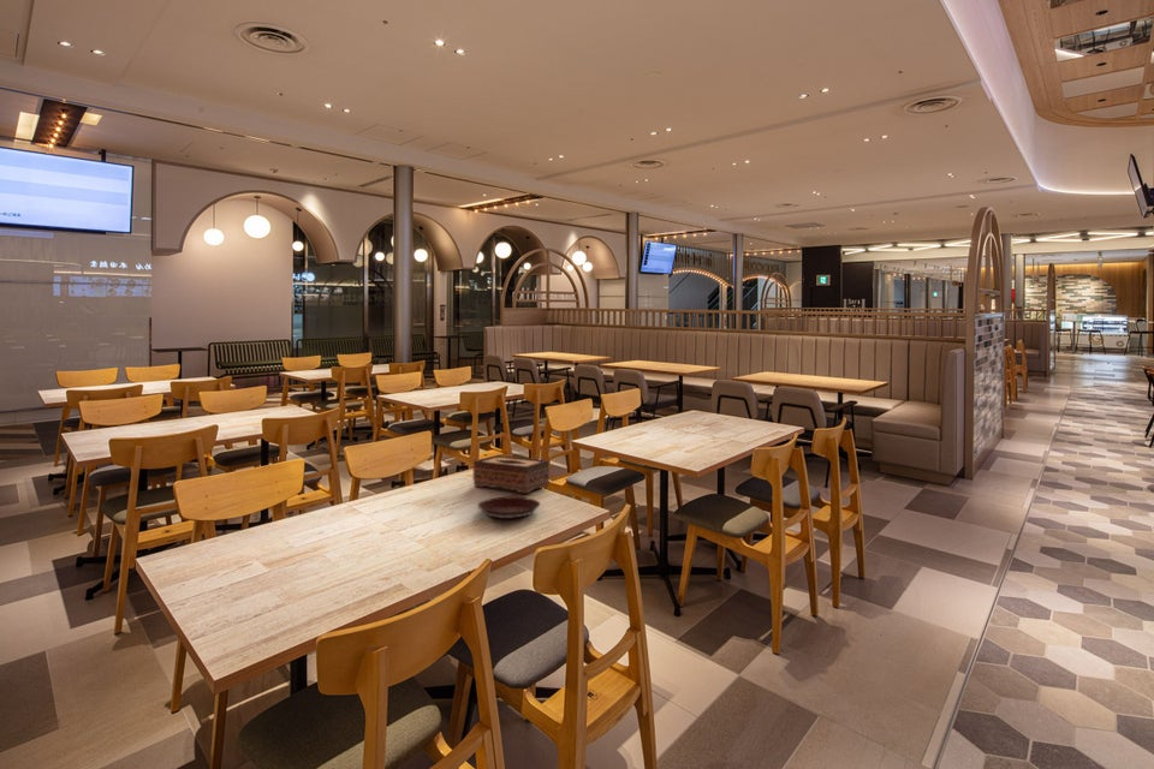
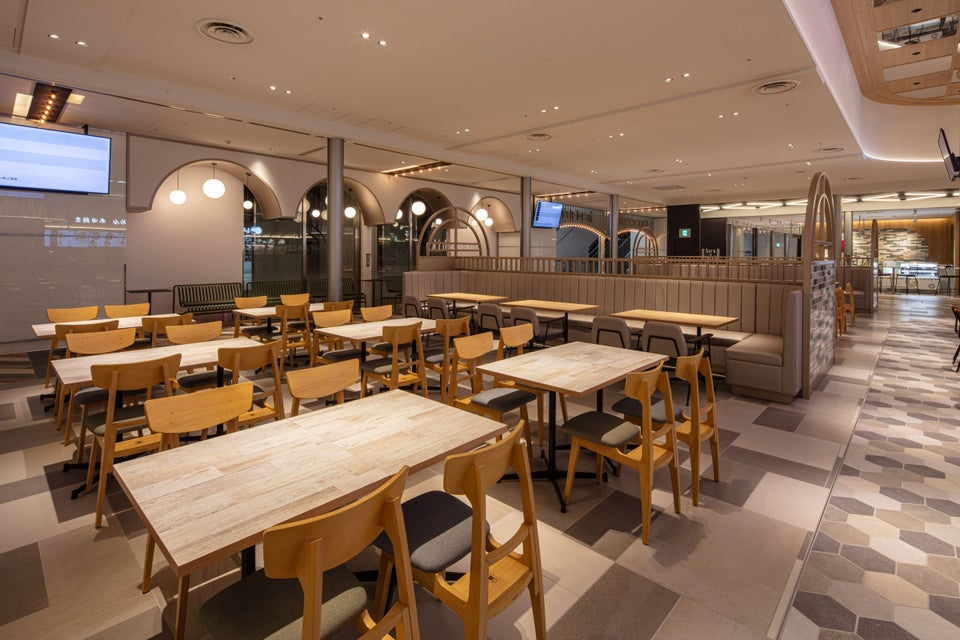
- plate (508, 508)
- tissue box (511, 472)
